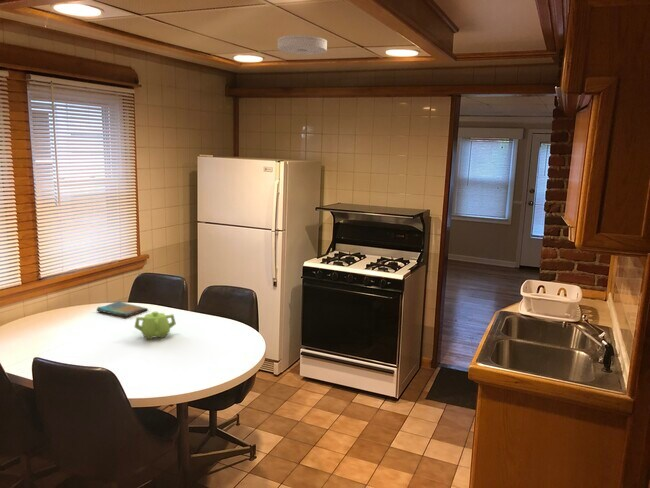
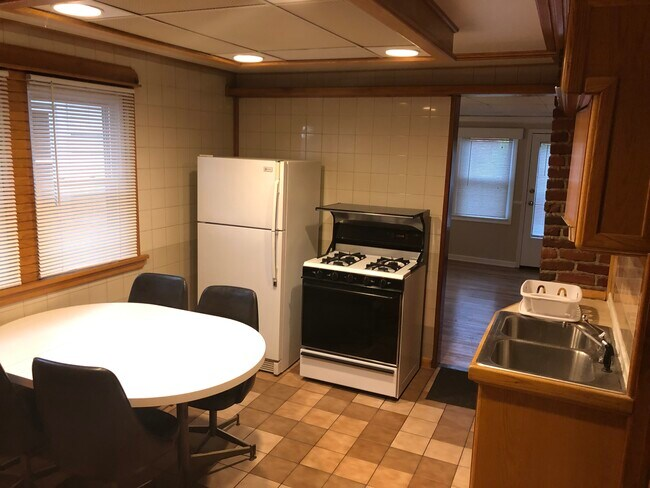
- dish towel (122, 308)
- smoke detector (302, 45)
- teapot (155, 323)
